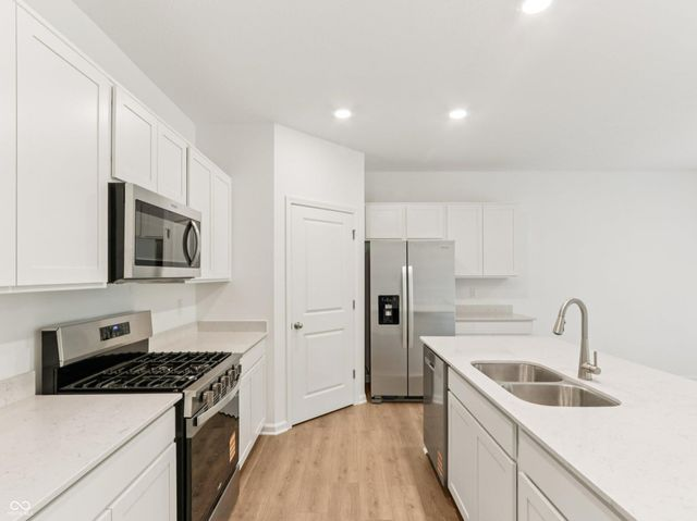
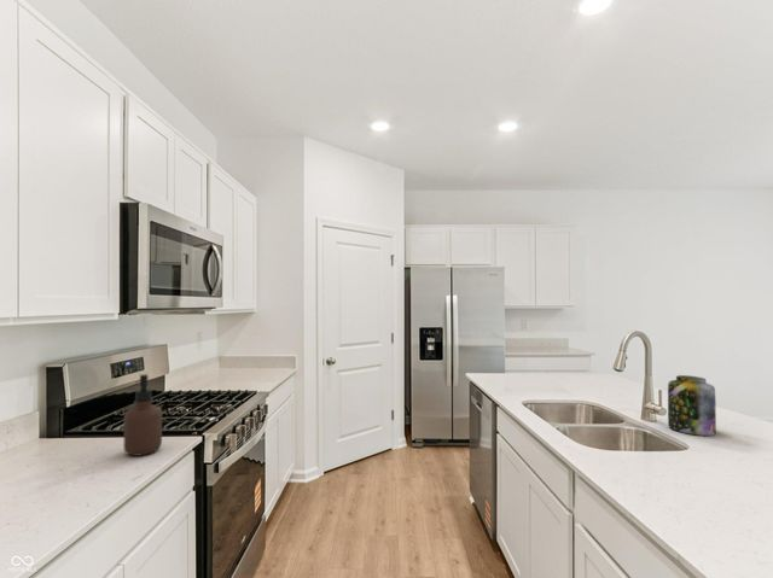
+ jar (691, 403)
+ soap dispenser (143, 413)
